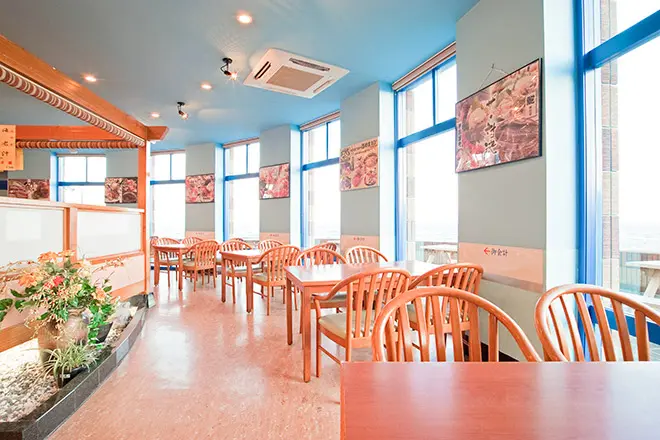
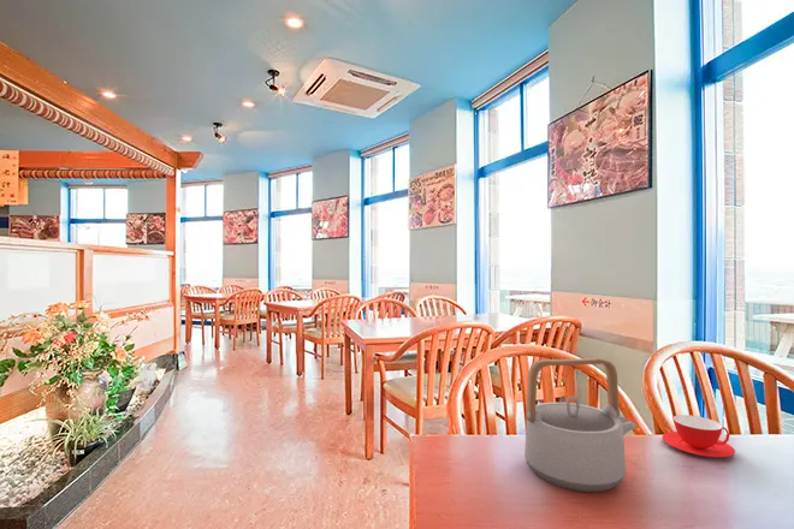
+ teapot (581, 415)
+ teacup (697, 434)
